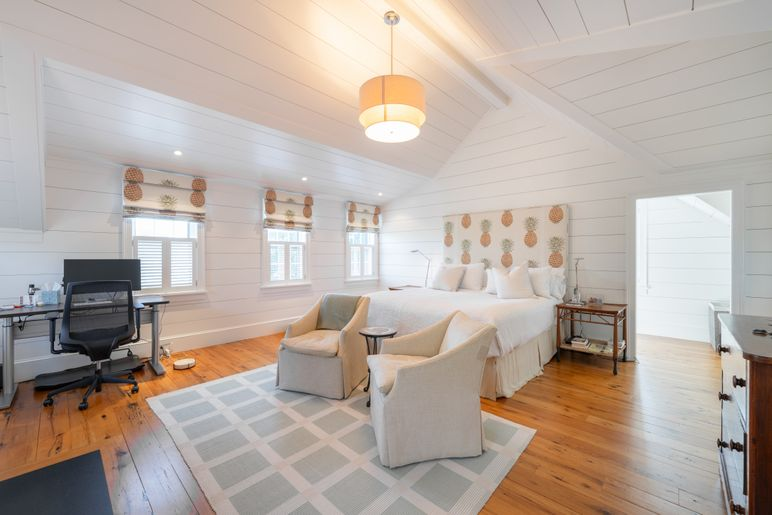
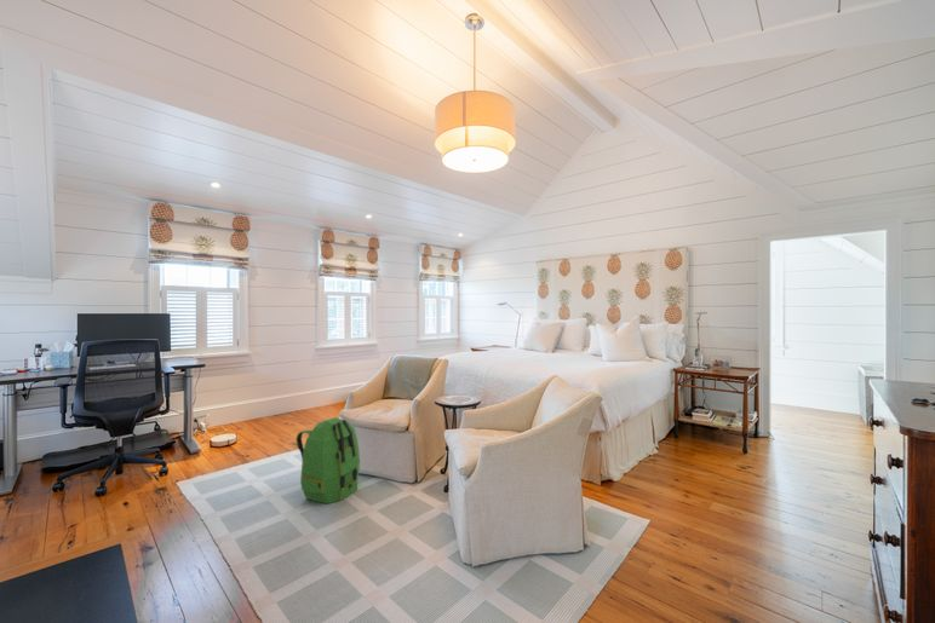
+ backpack (328, 454)
